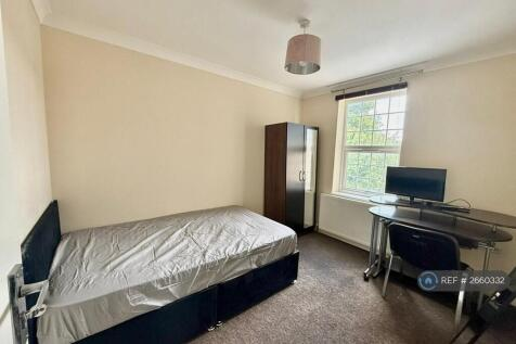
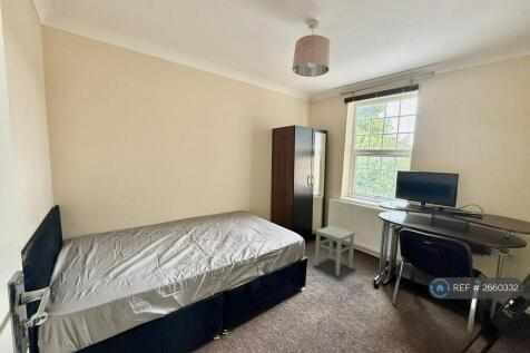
+ stool (334, 248)
